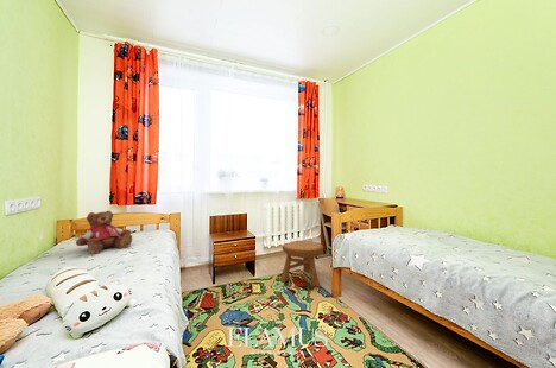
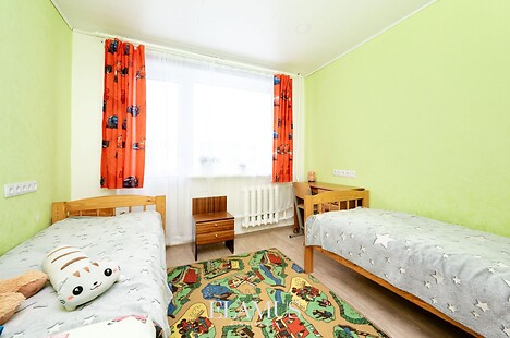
- teddy bear (105, 229)
- stool (303, 260)
